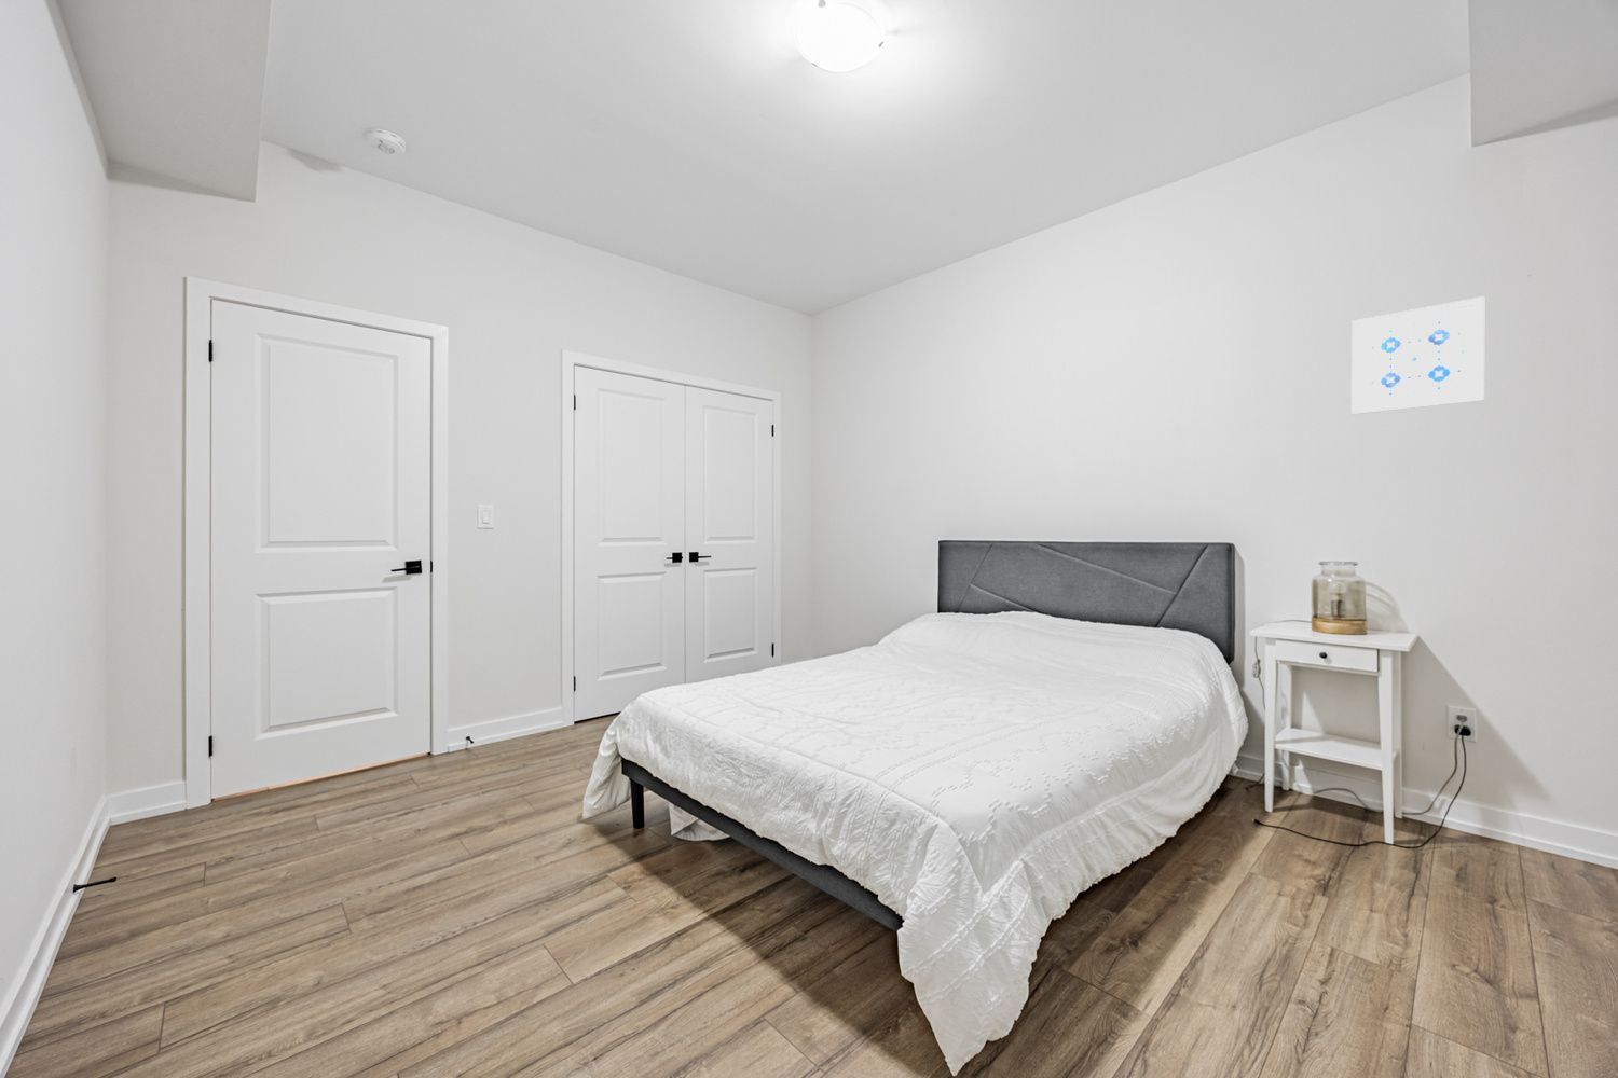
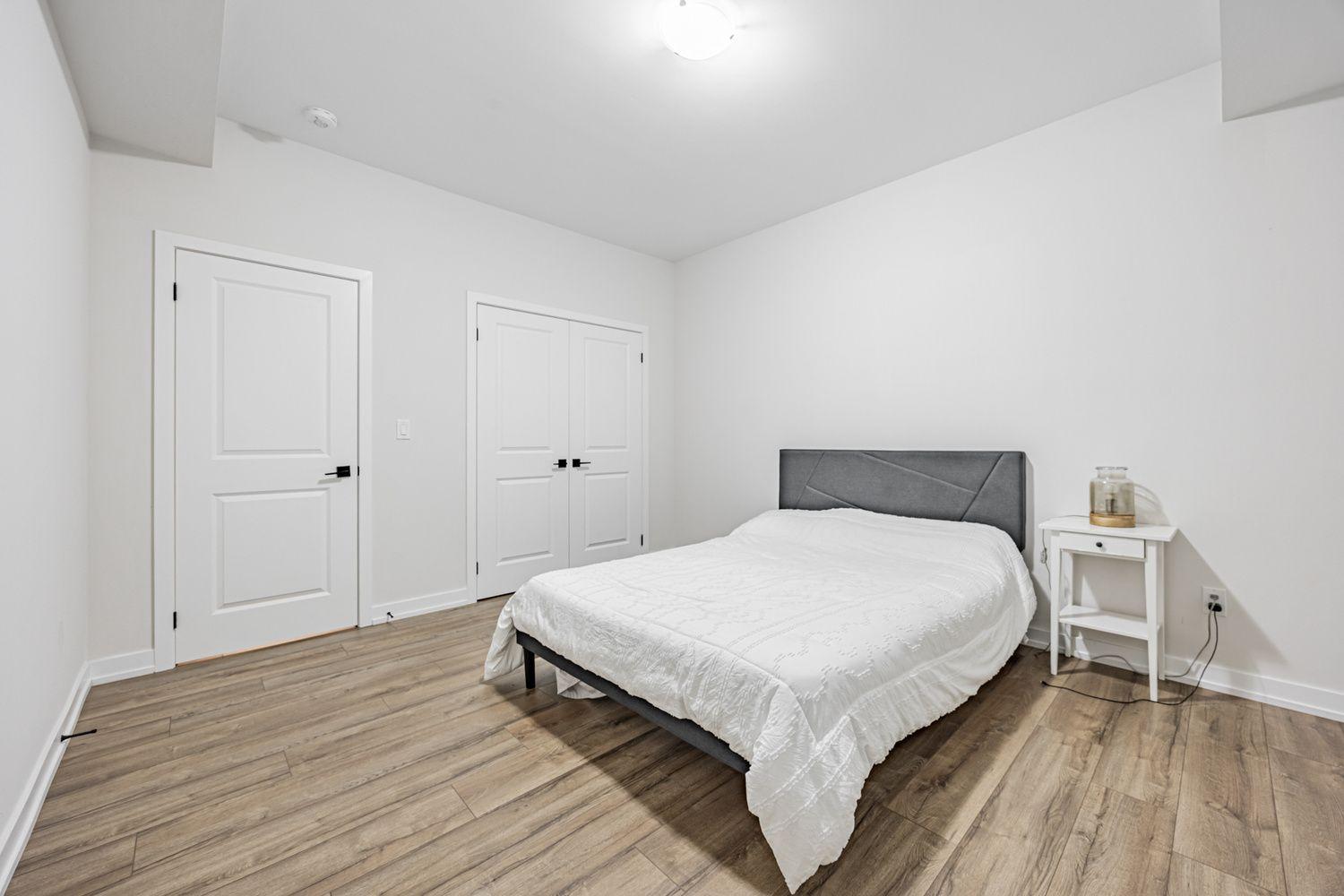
- wall art (1415, 357)
